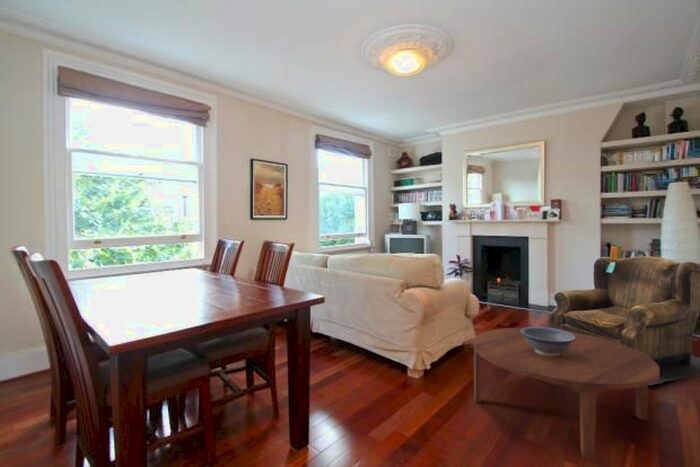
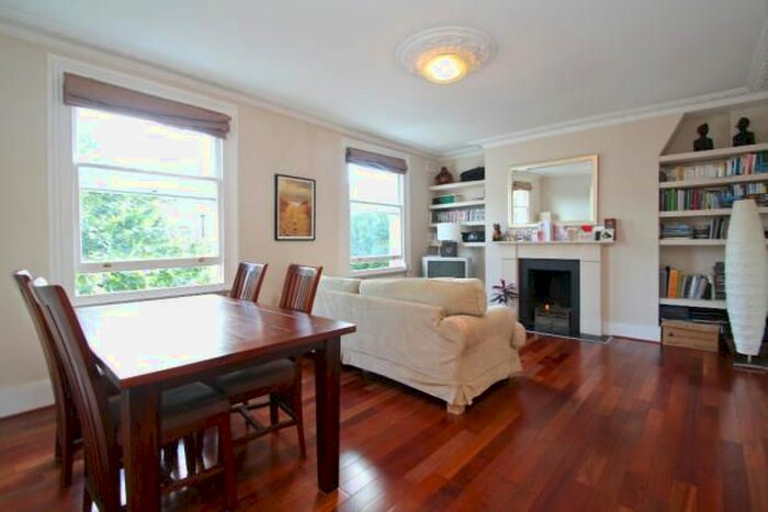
- decorative bowl (547, 342)
- coffee table (555, 379)
- armchair (624, 306)
